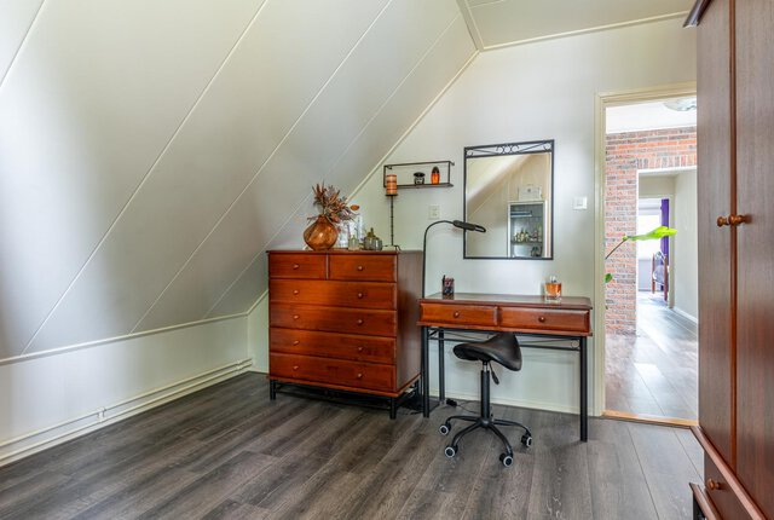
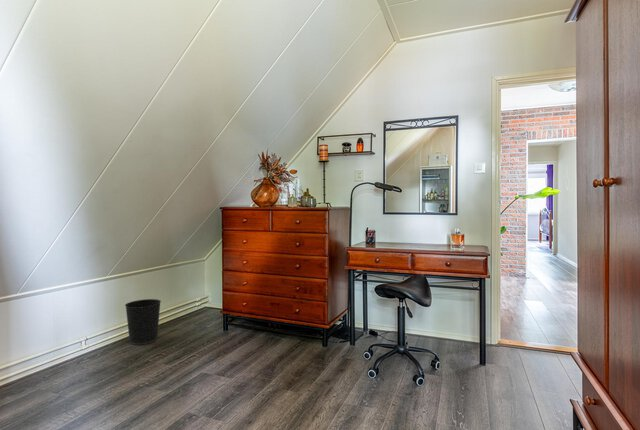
+ wastebasket (143, 321)
